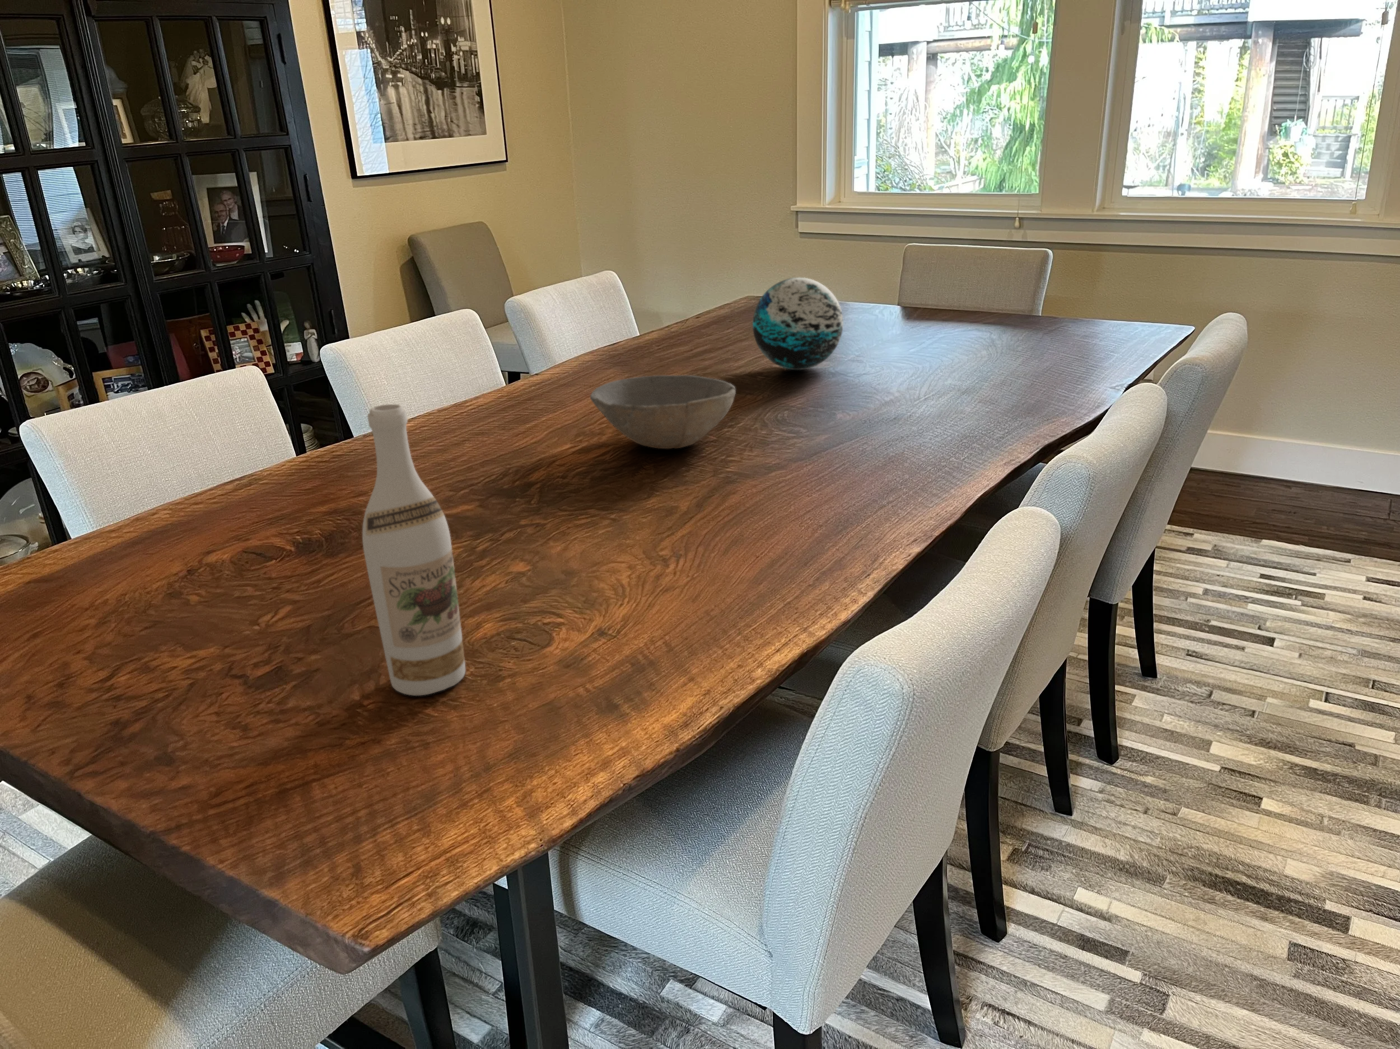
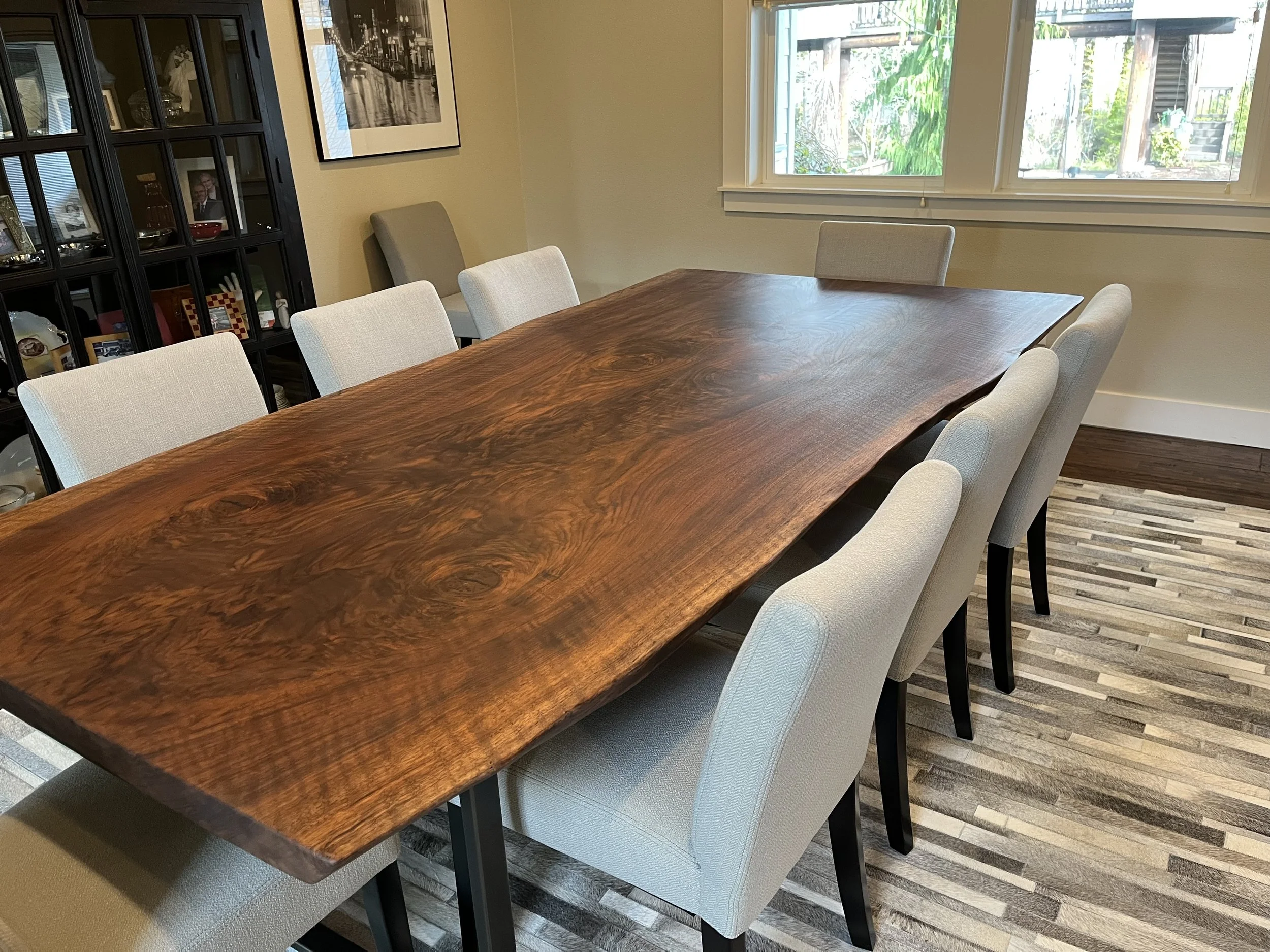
- wine bottle (408, 550)
- decorative orb (797, 324)
- bowl (665, 415)
